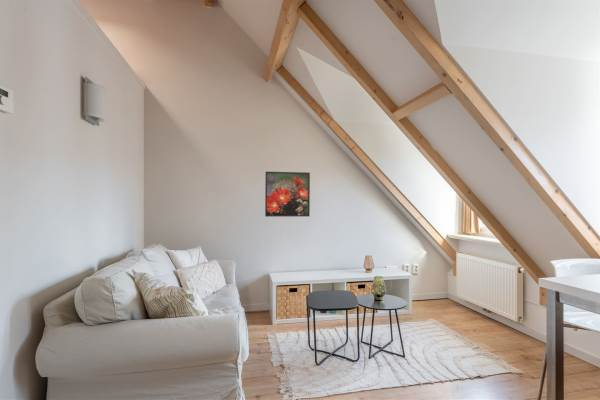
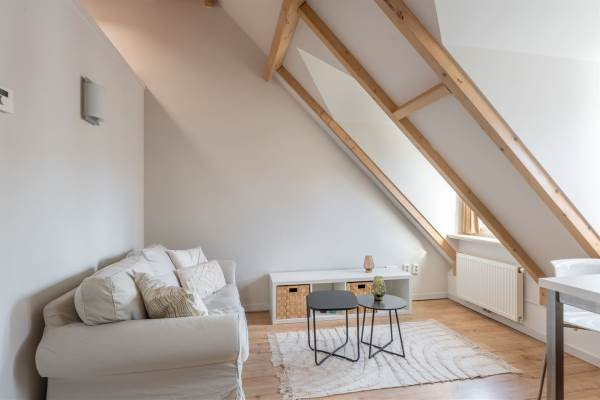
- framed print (287, 194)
